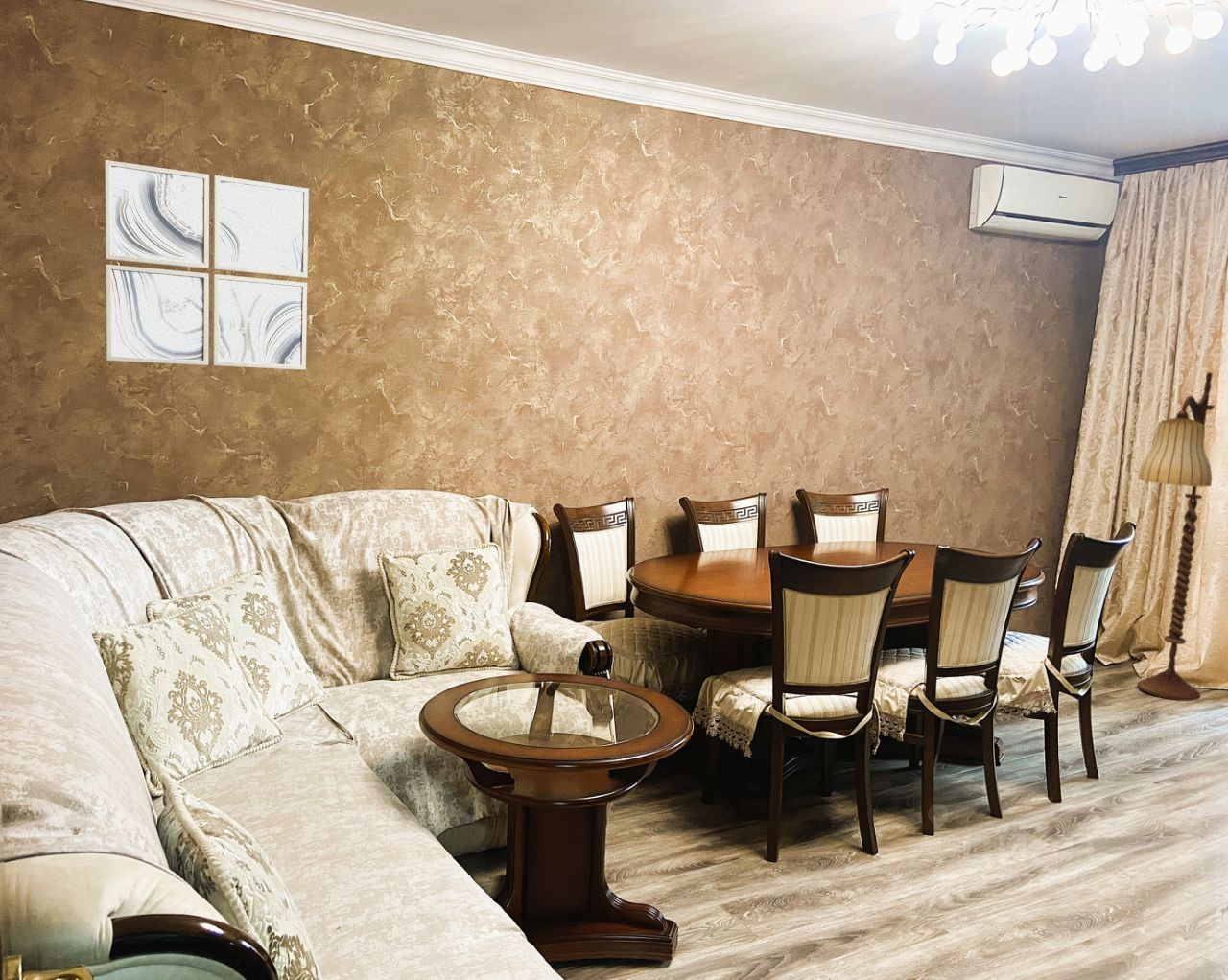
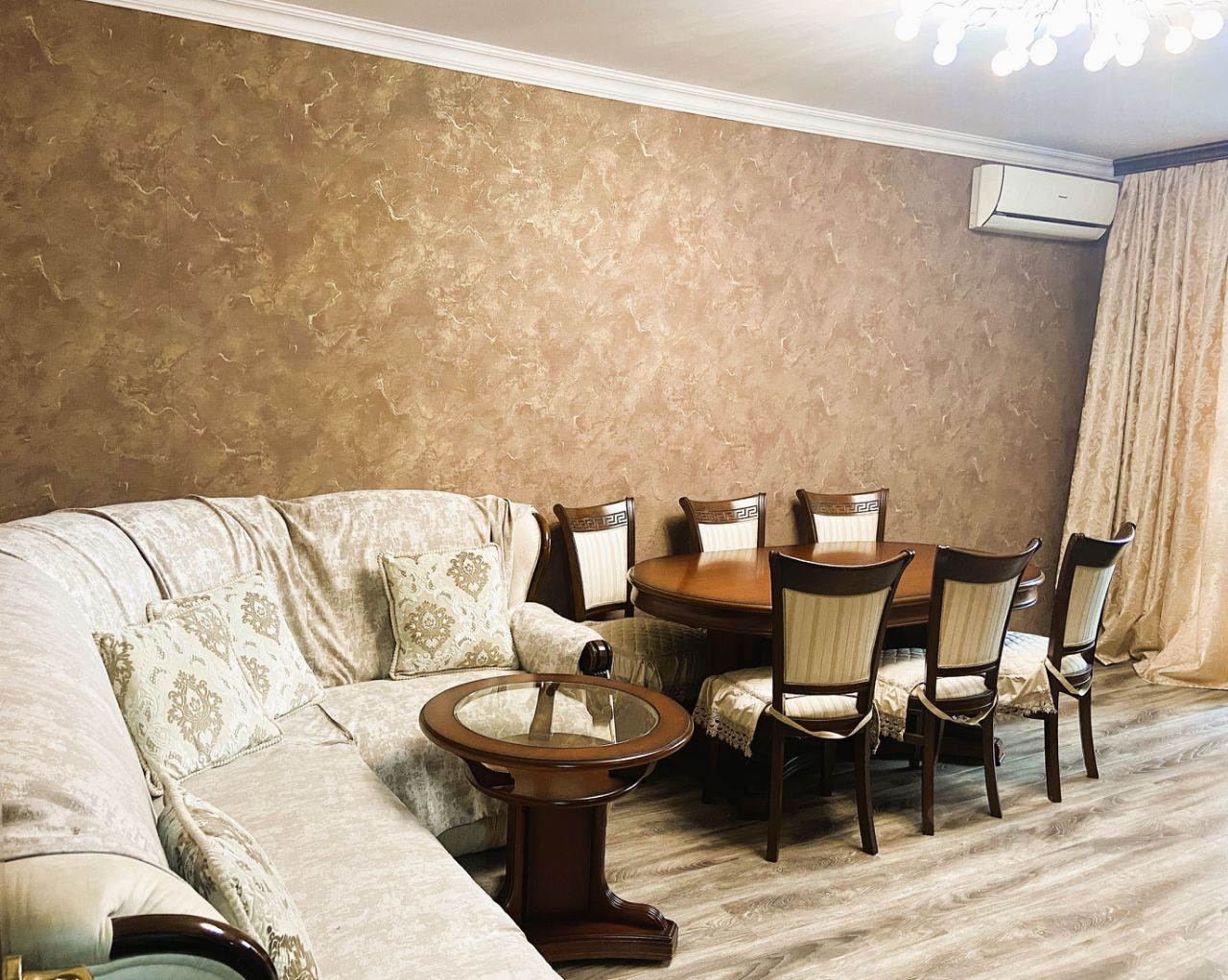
- floor lamp (1181, 541)
- wall art (208, 273)
